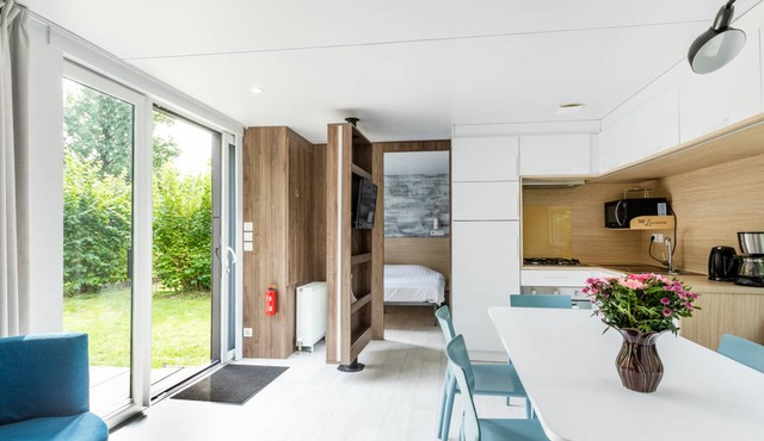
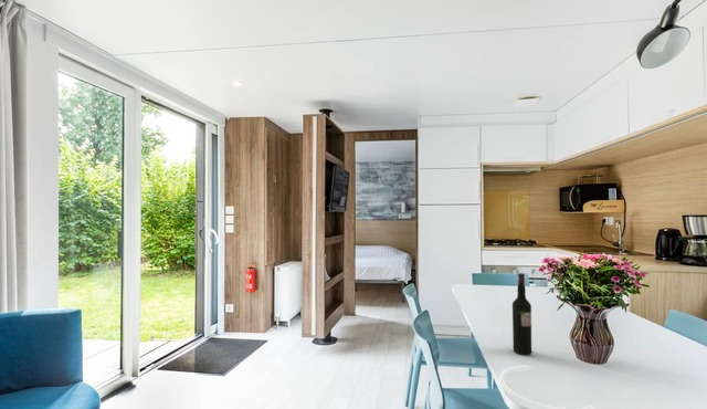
+ wine bottle (521, 312)
+ plate (539, 403)
